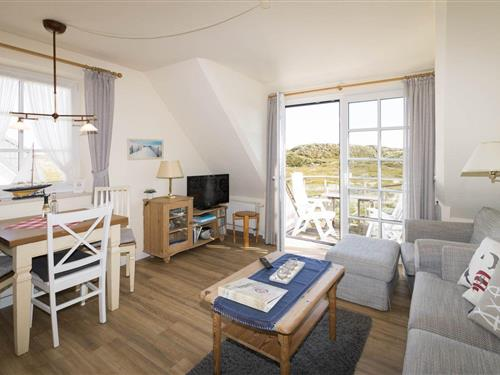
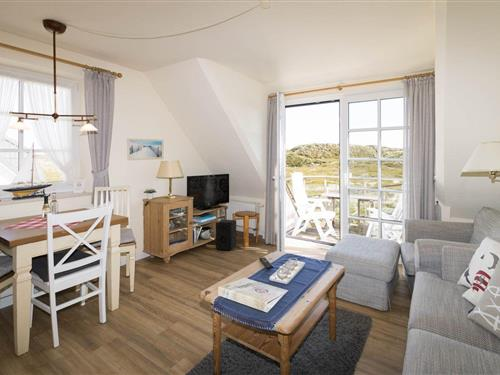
+ speaker (226, 234)
